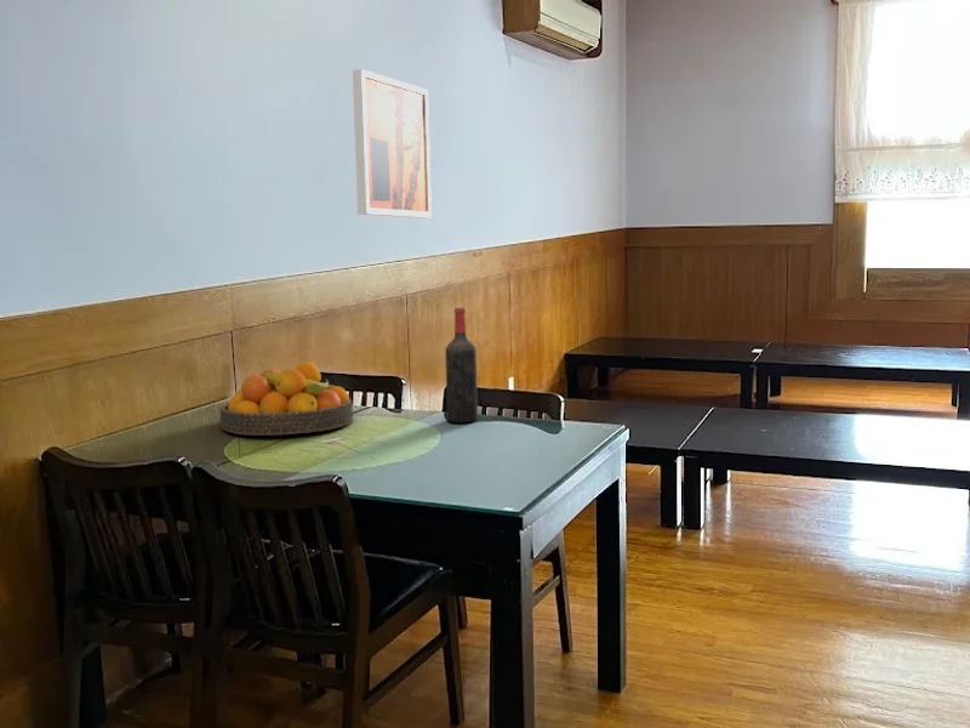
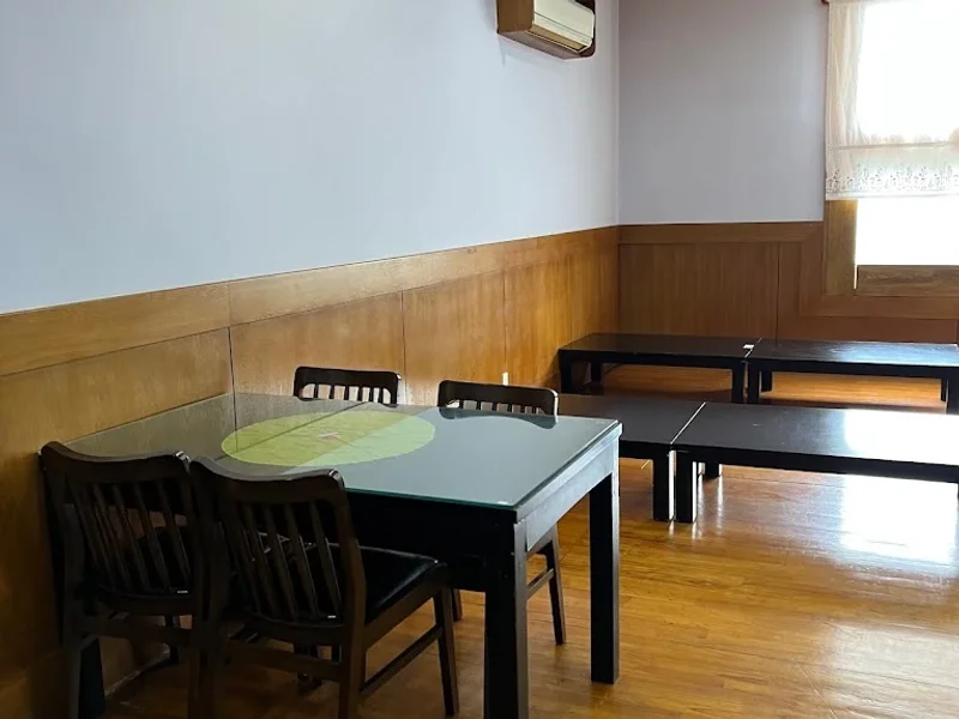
- fruit bowl (286, 394)
- wine bottle (461, 364)
- wall art (394, 148)
